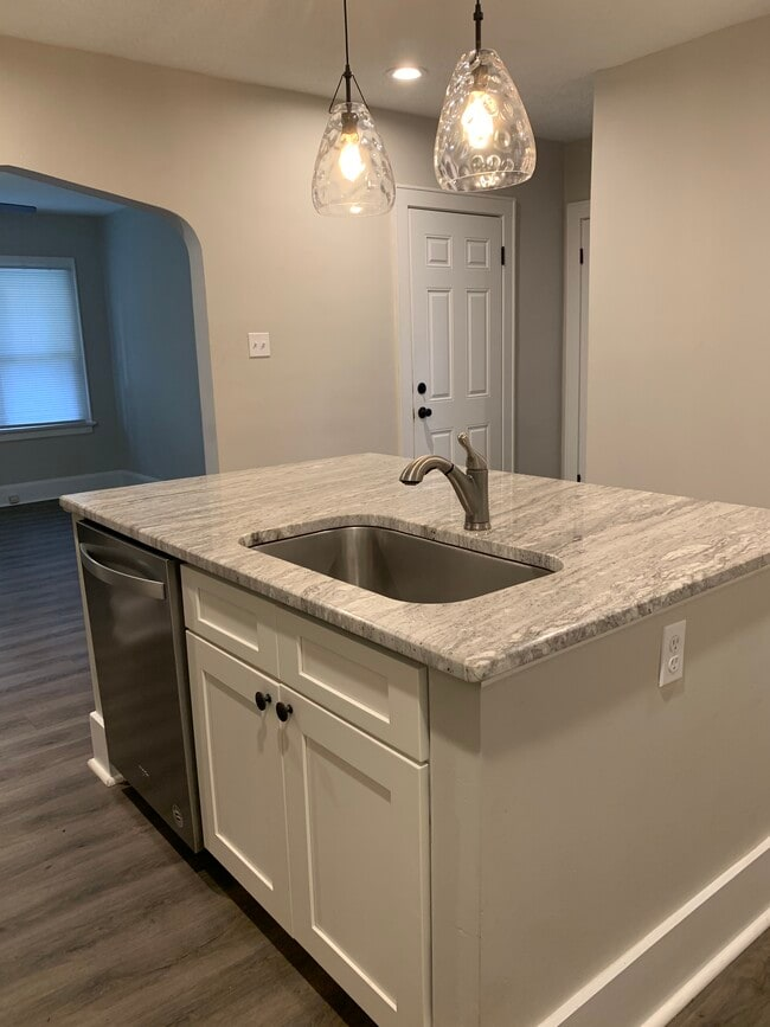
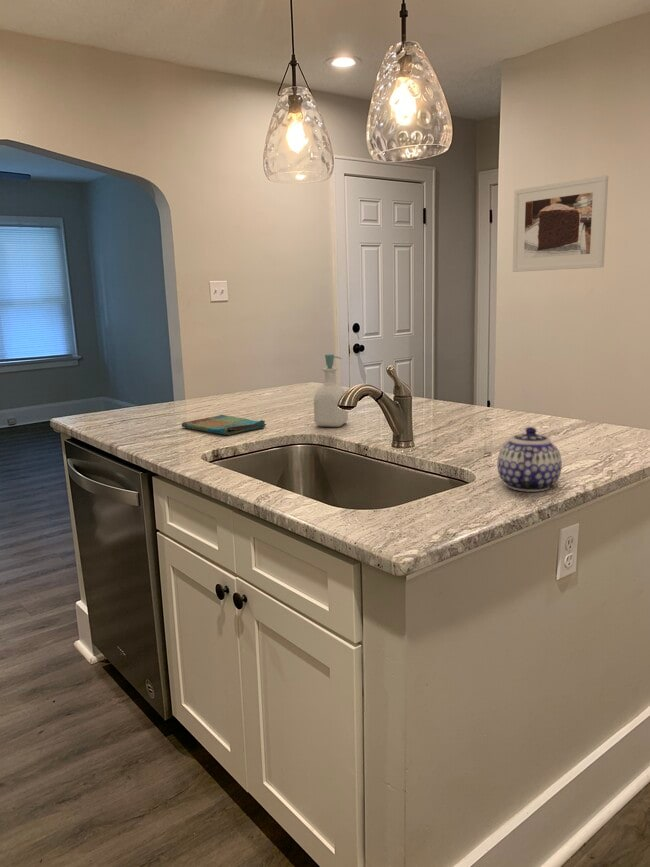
+ soap bottle (330, 389)
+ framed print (557, 227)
+ dish towel (223, 423)
+ teapot (529, 456)
